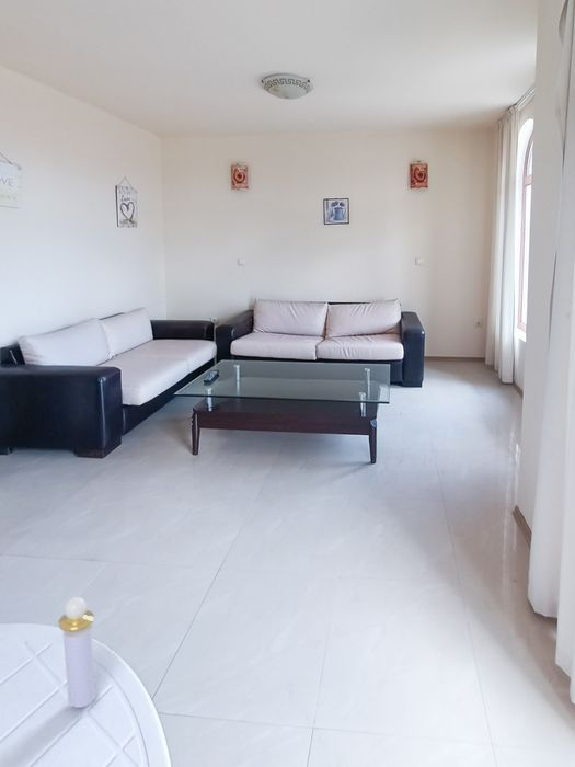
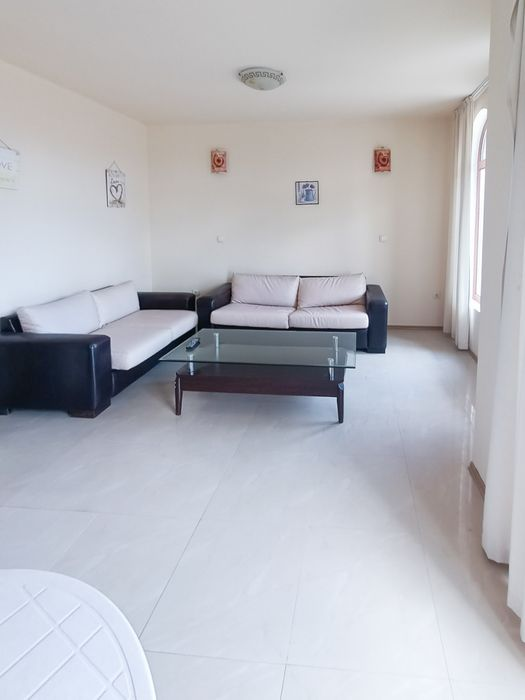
- perfume bottle (78, 651)
